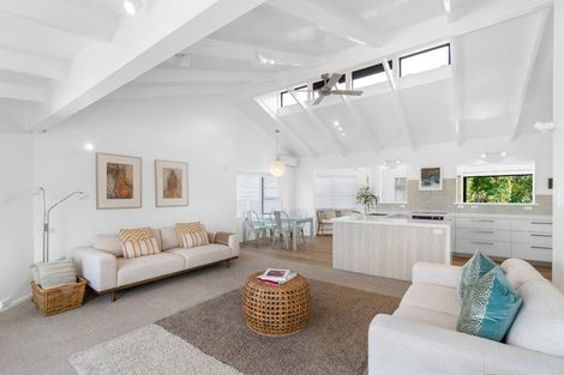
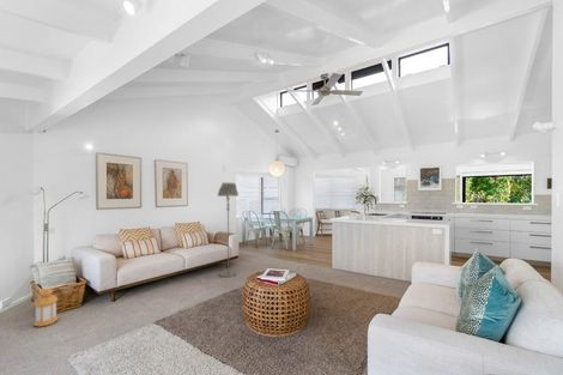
+ lantern (46, 306)
+ floor lamp (228, 228)
